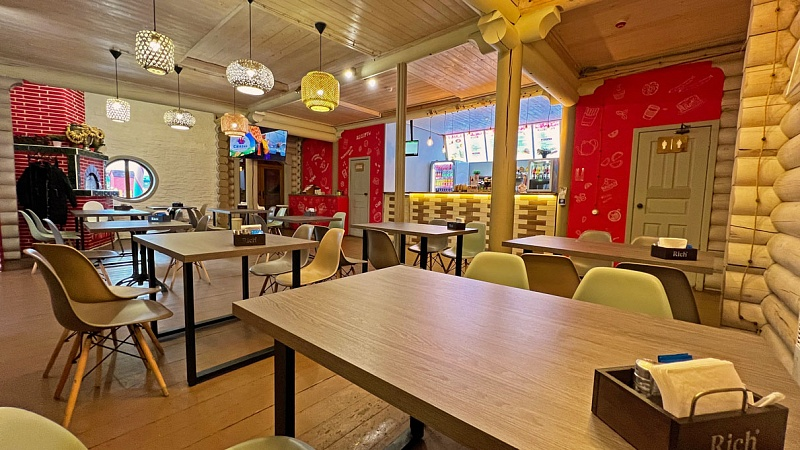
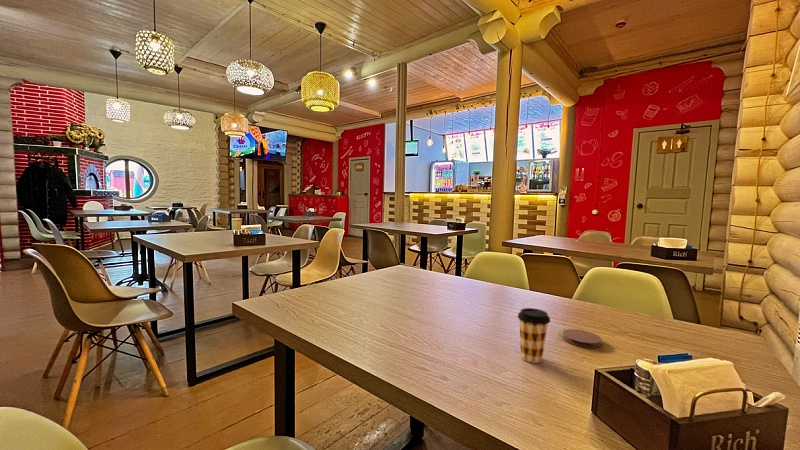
+ coffee cup (532, 335)
+ coaster (581, 338)
